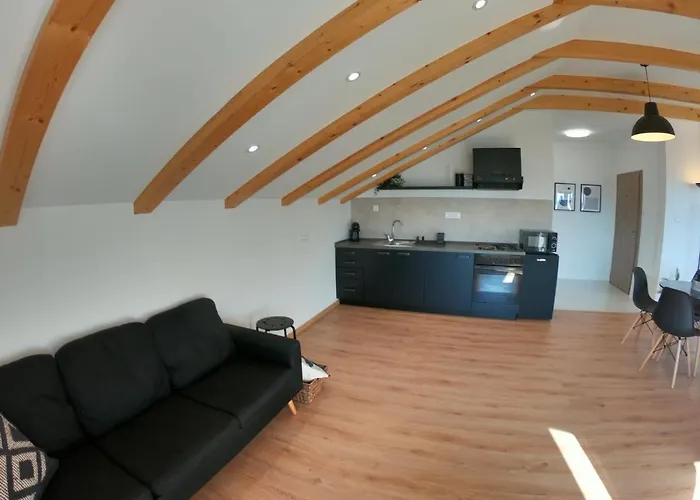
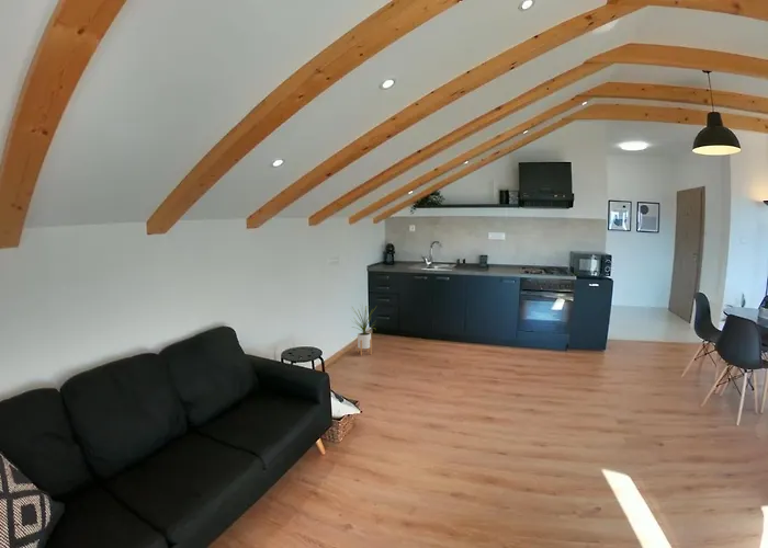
+ house plant (363, 327)
